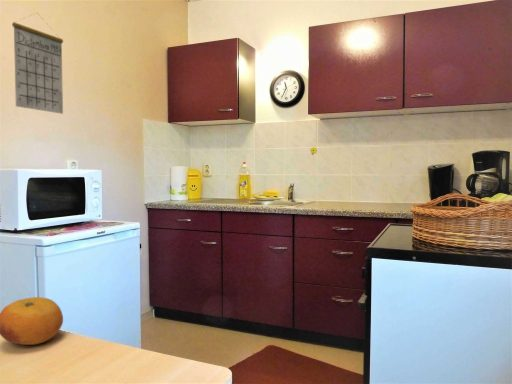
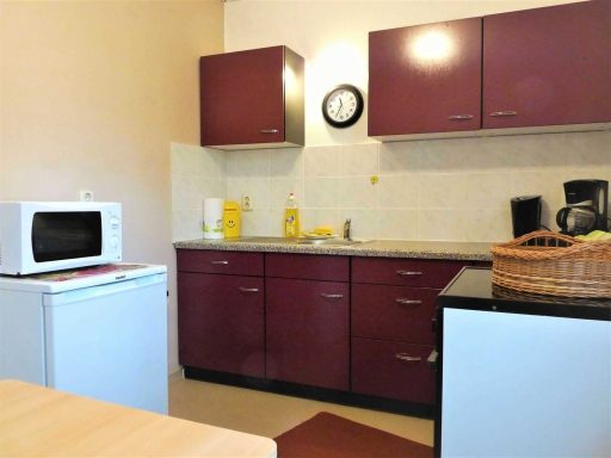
- calendar (39, 61)
- fruit (31, 320)
